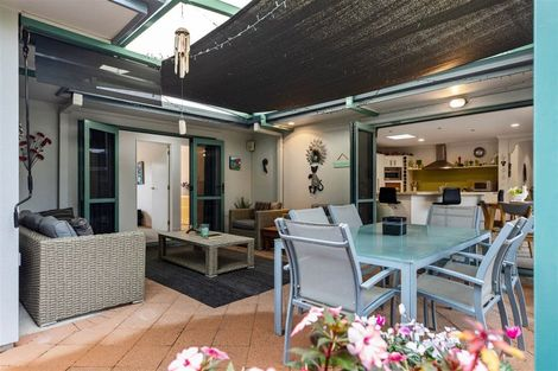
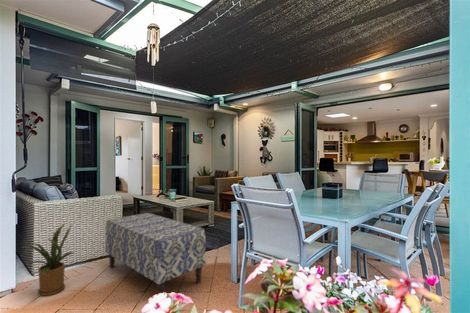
+ house plant (48, 259)
+ bench (152, 249)
